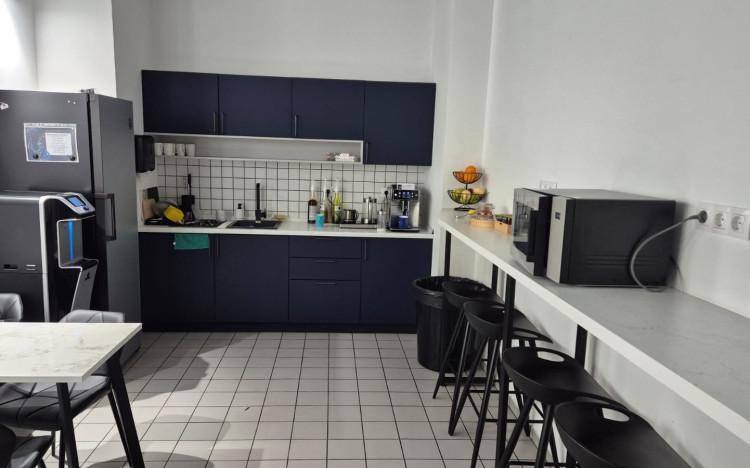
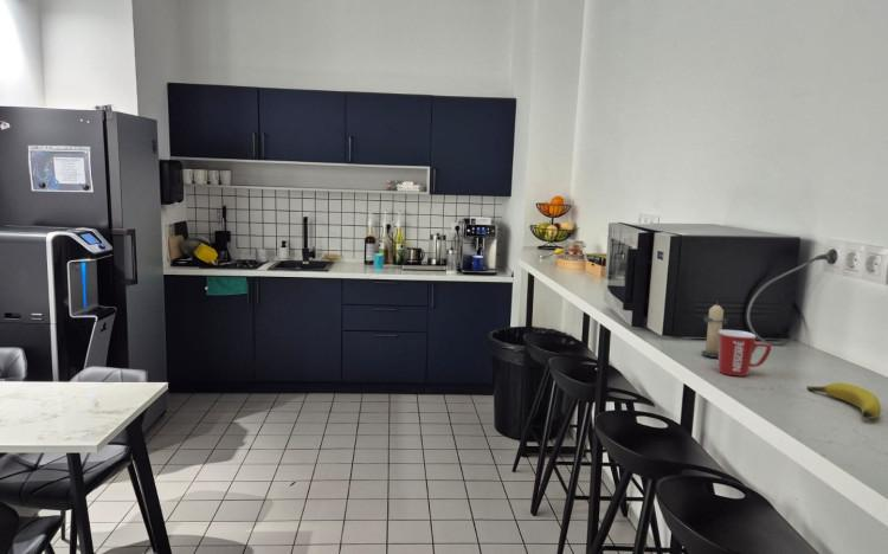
+ mug (744, 353)
+ candle (714, 328)
+ banana (848, 395)
